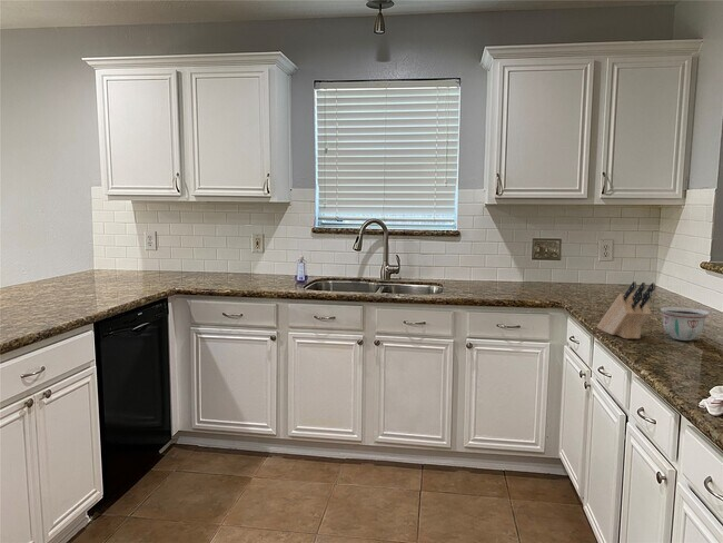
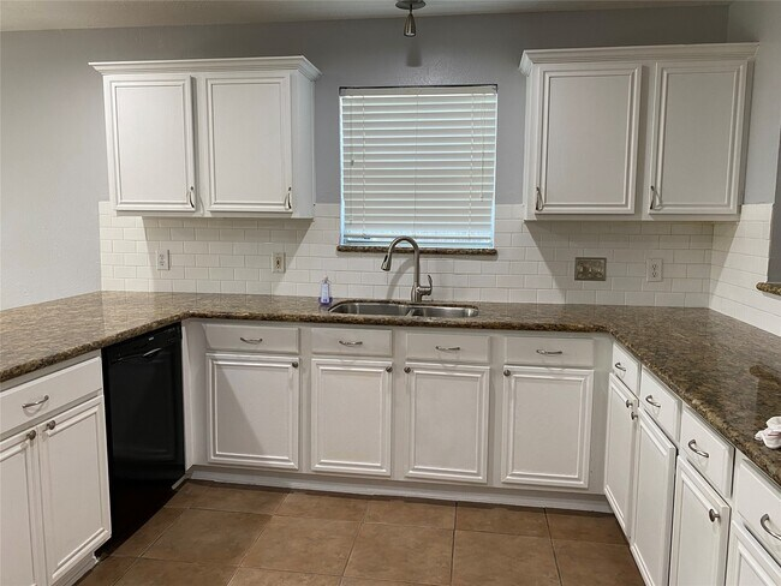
- knife block (625, 306)
- bowl (683, 325)
